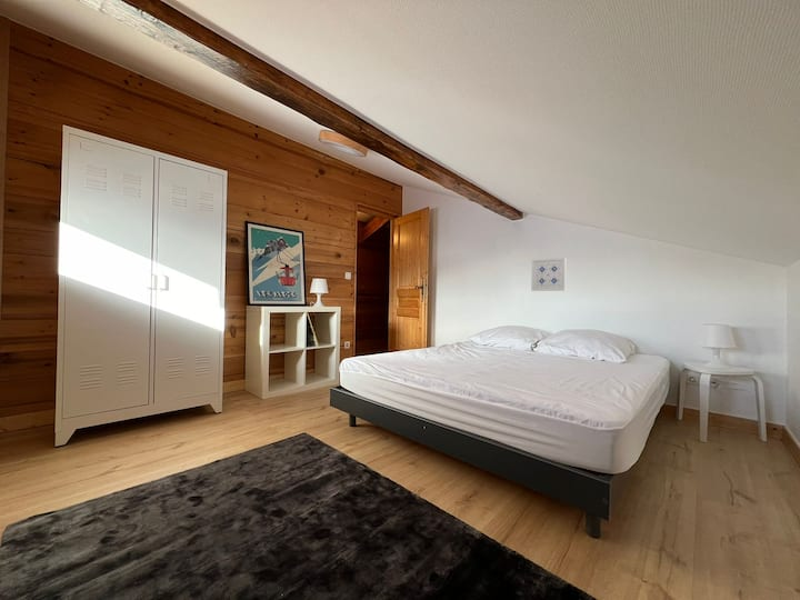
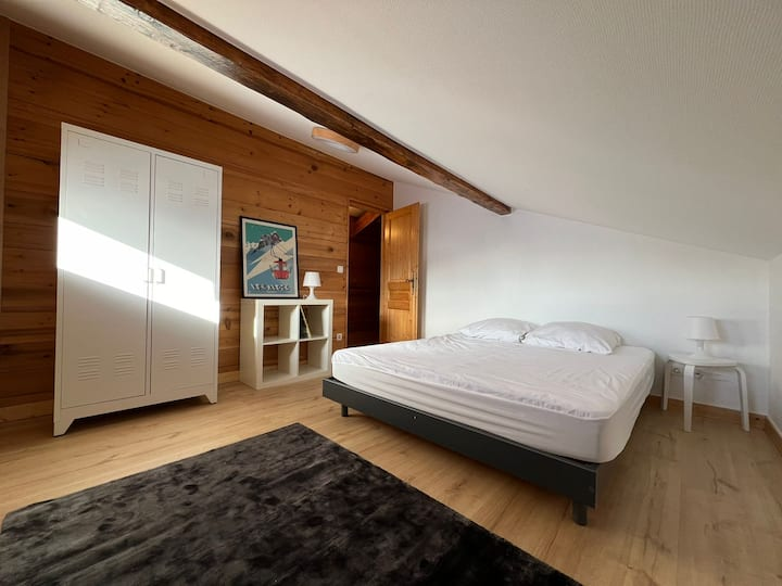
- wall art (548, 274)
